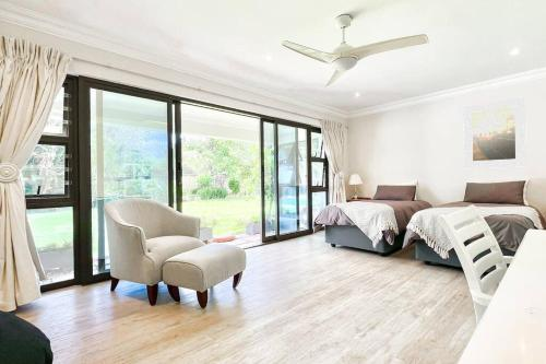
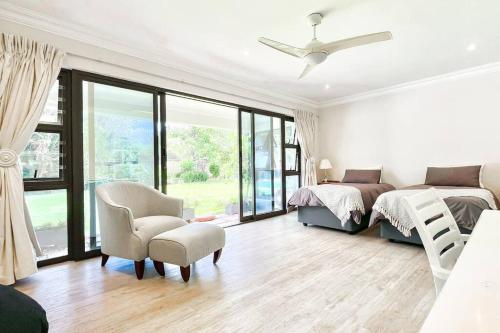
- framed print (492, 134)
